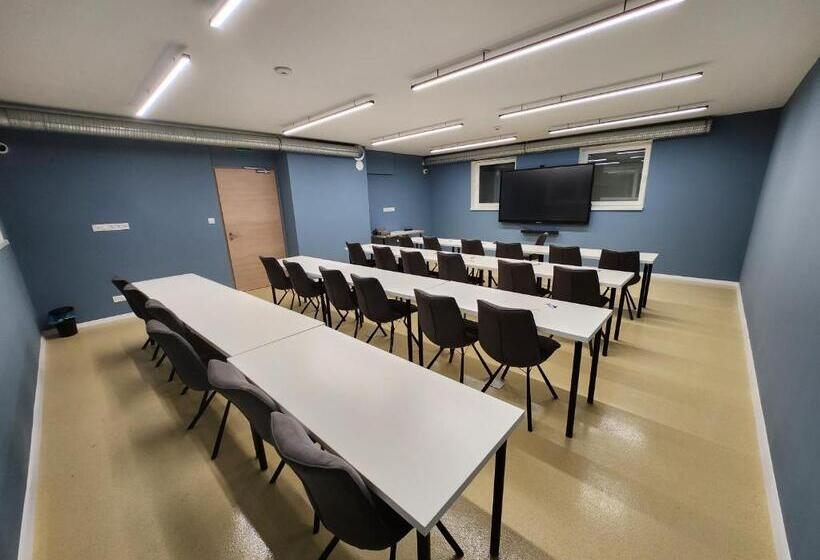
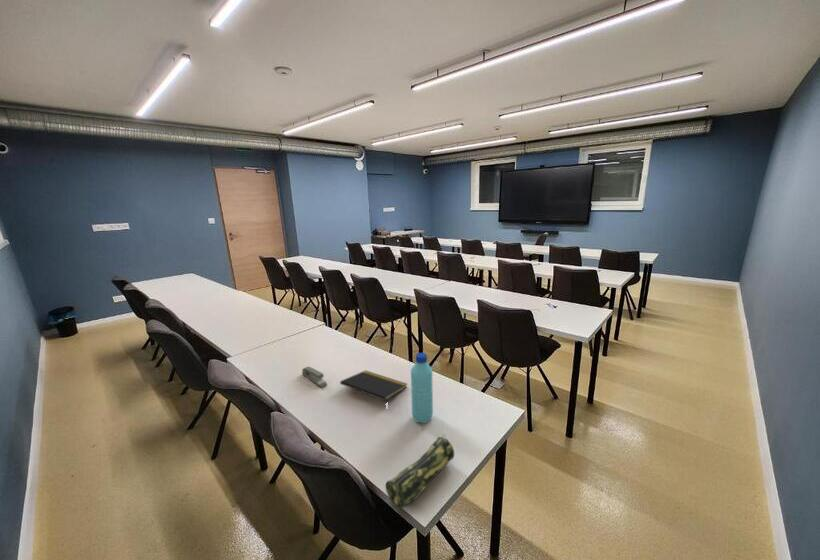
+ notepad (374, 384)
+ water bottle (421, 387)
+ pencil case (423, 469)
+ stapler (313, 374)
